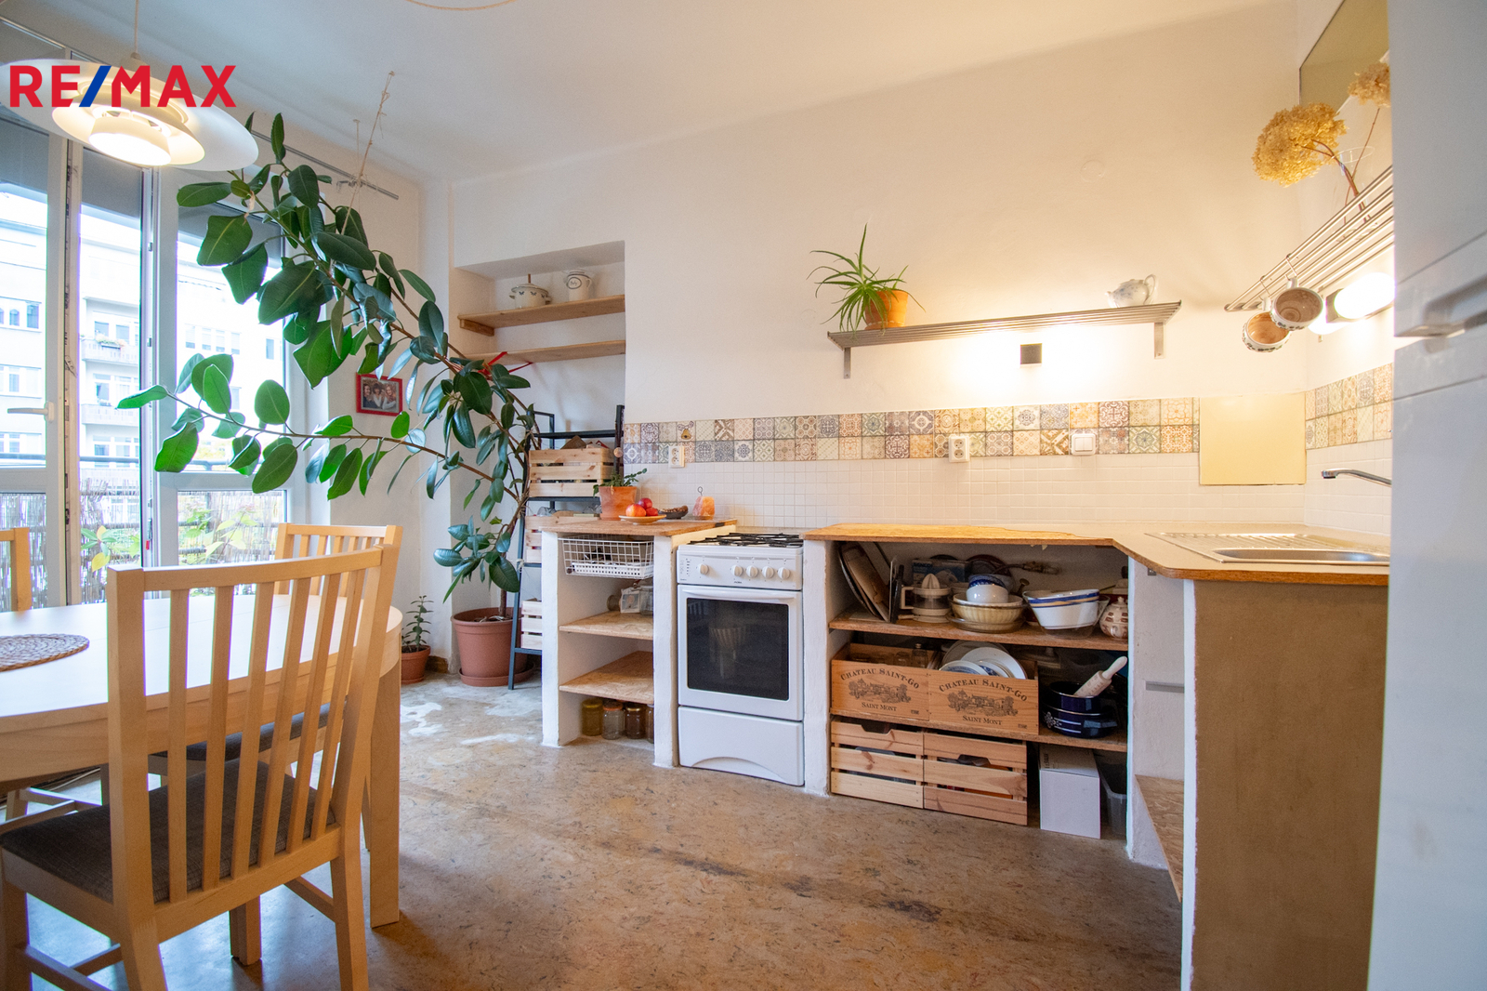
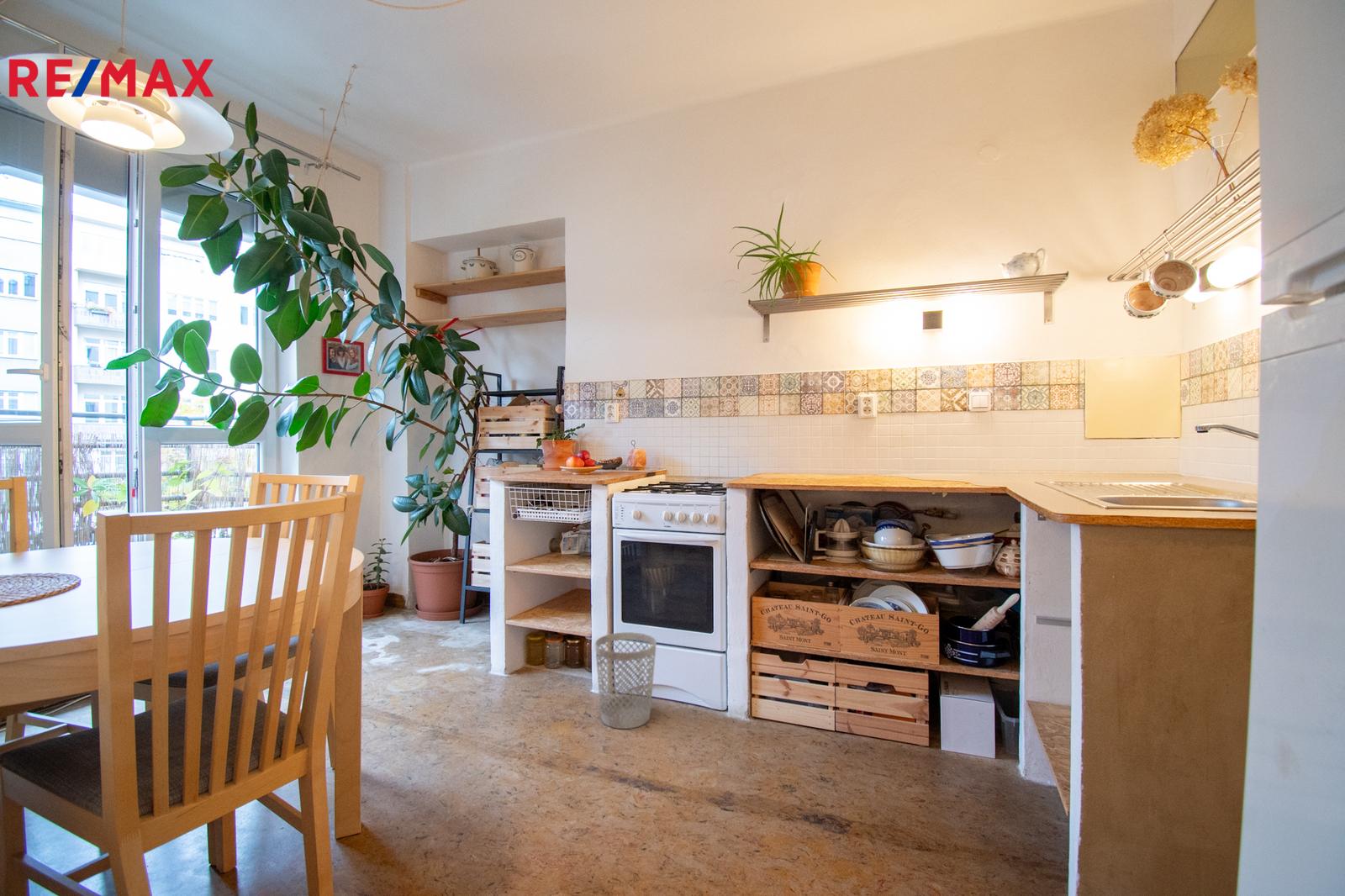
+ wastebasket (625, 679)
